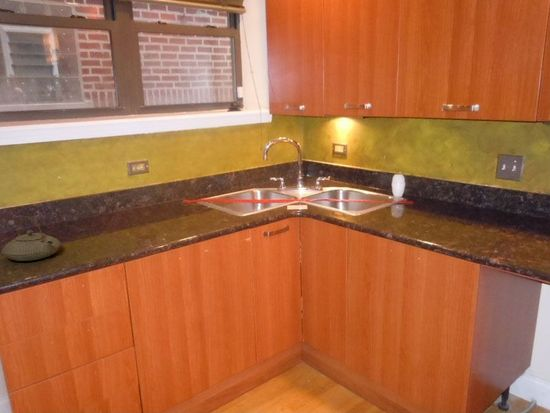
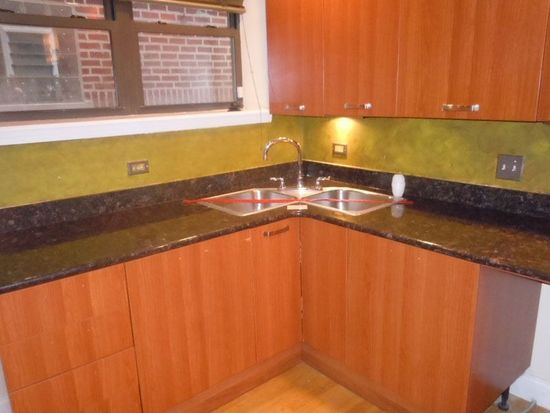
- teapot (32, 236)
